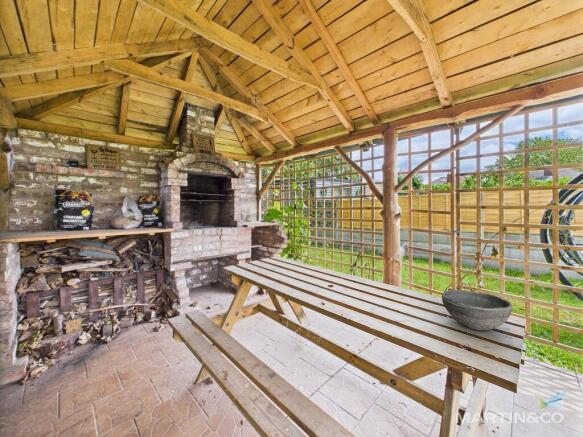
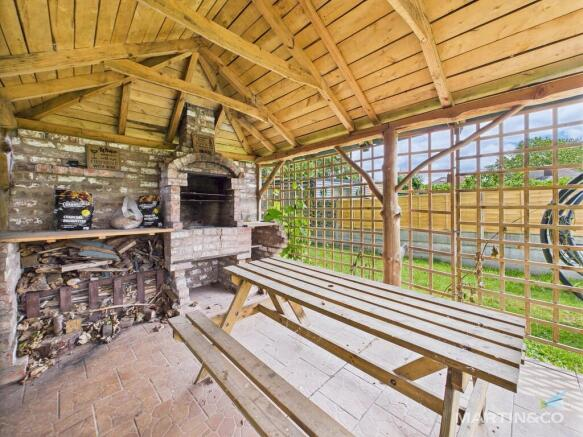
- bowl (474, 311)
